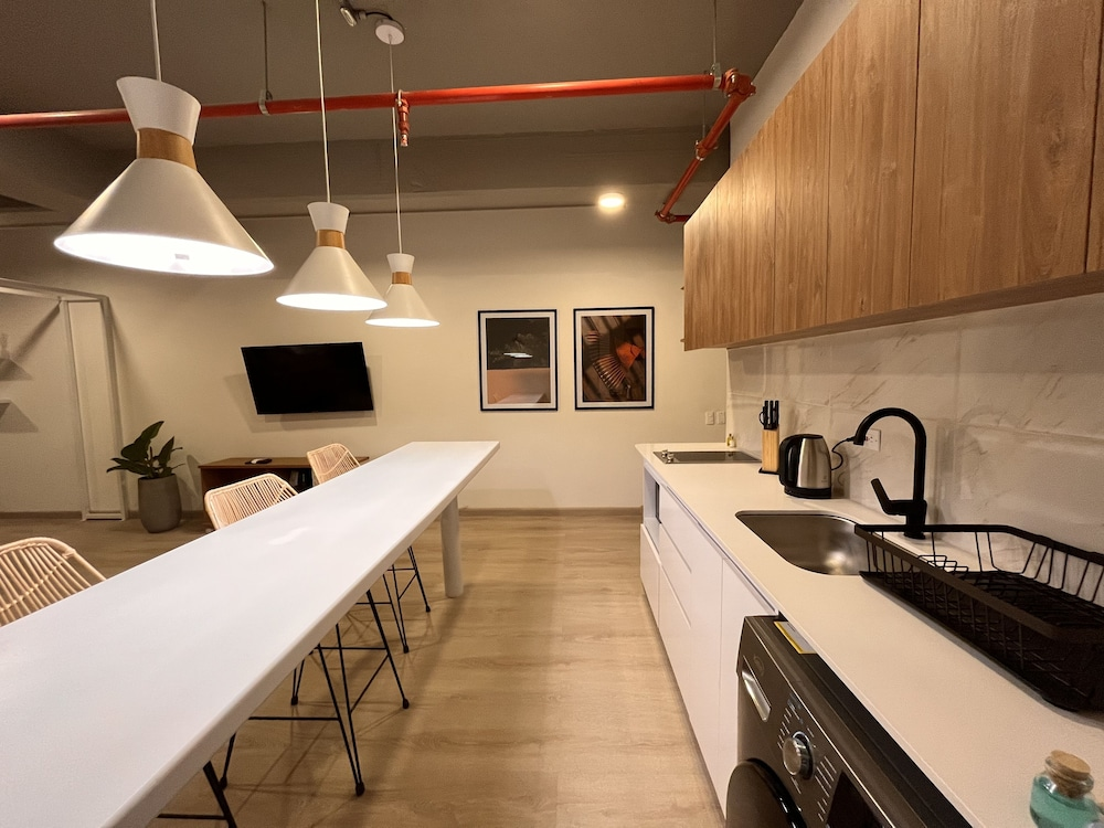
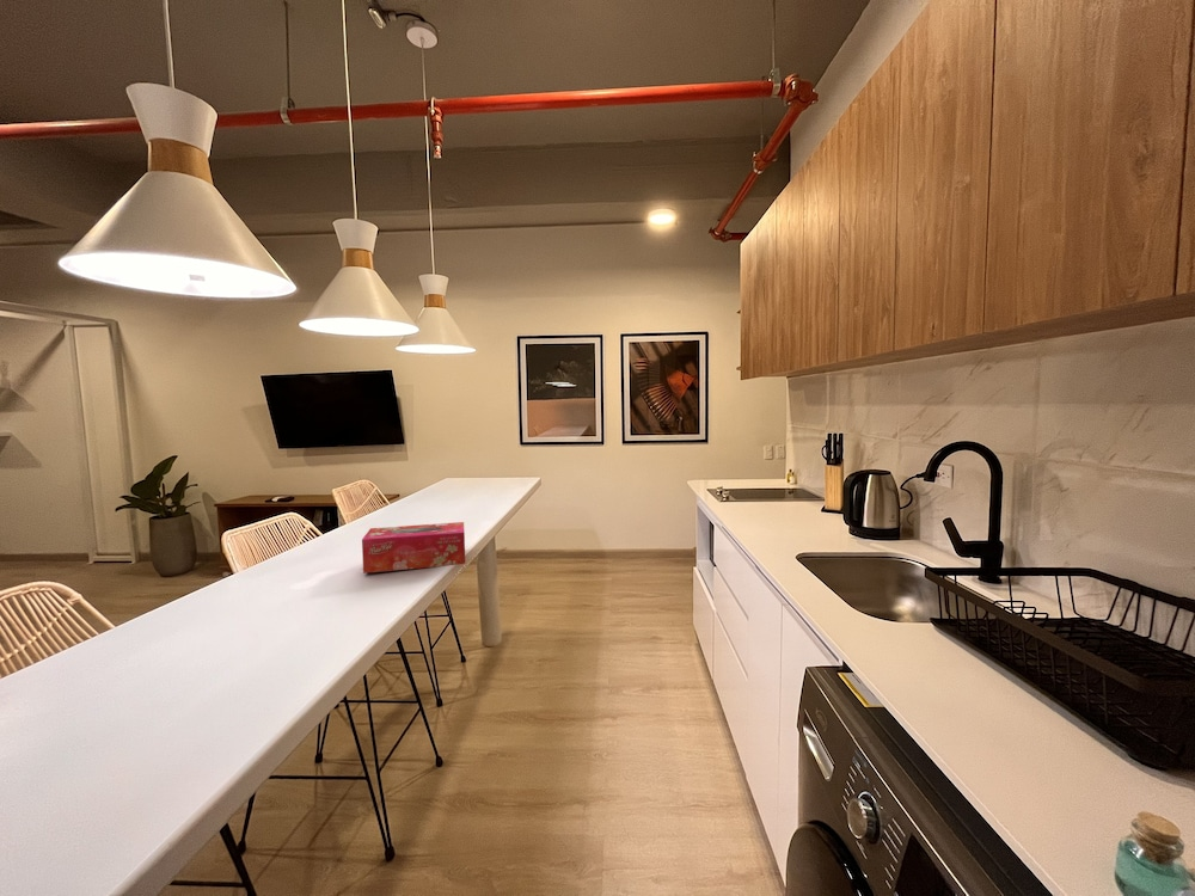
+ tissue box (416, 545)
